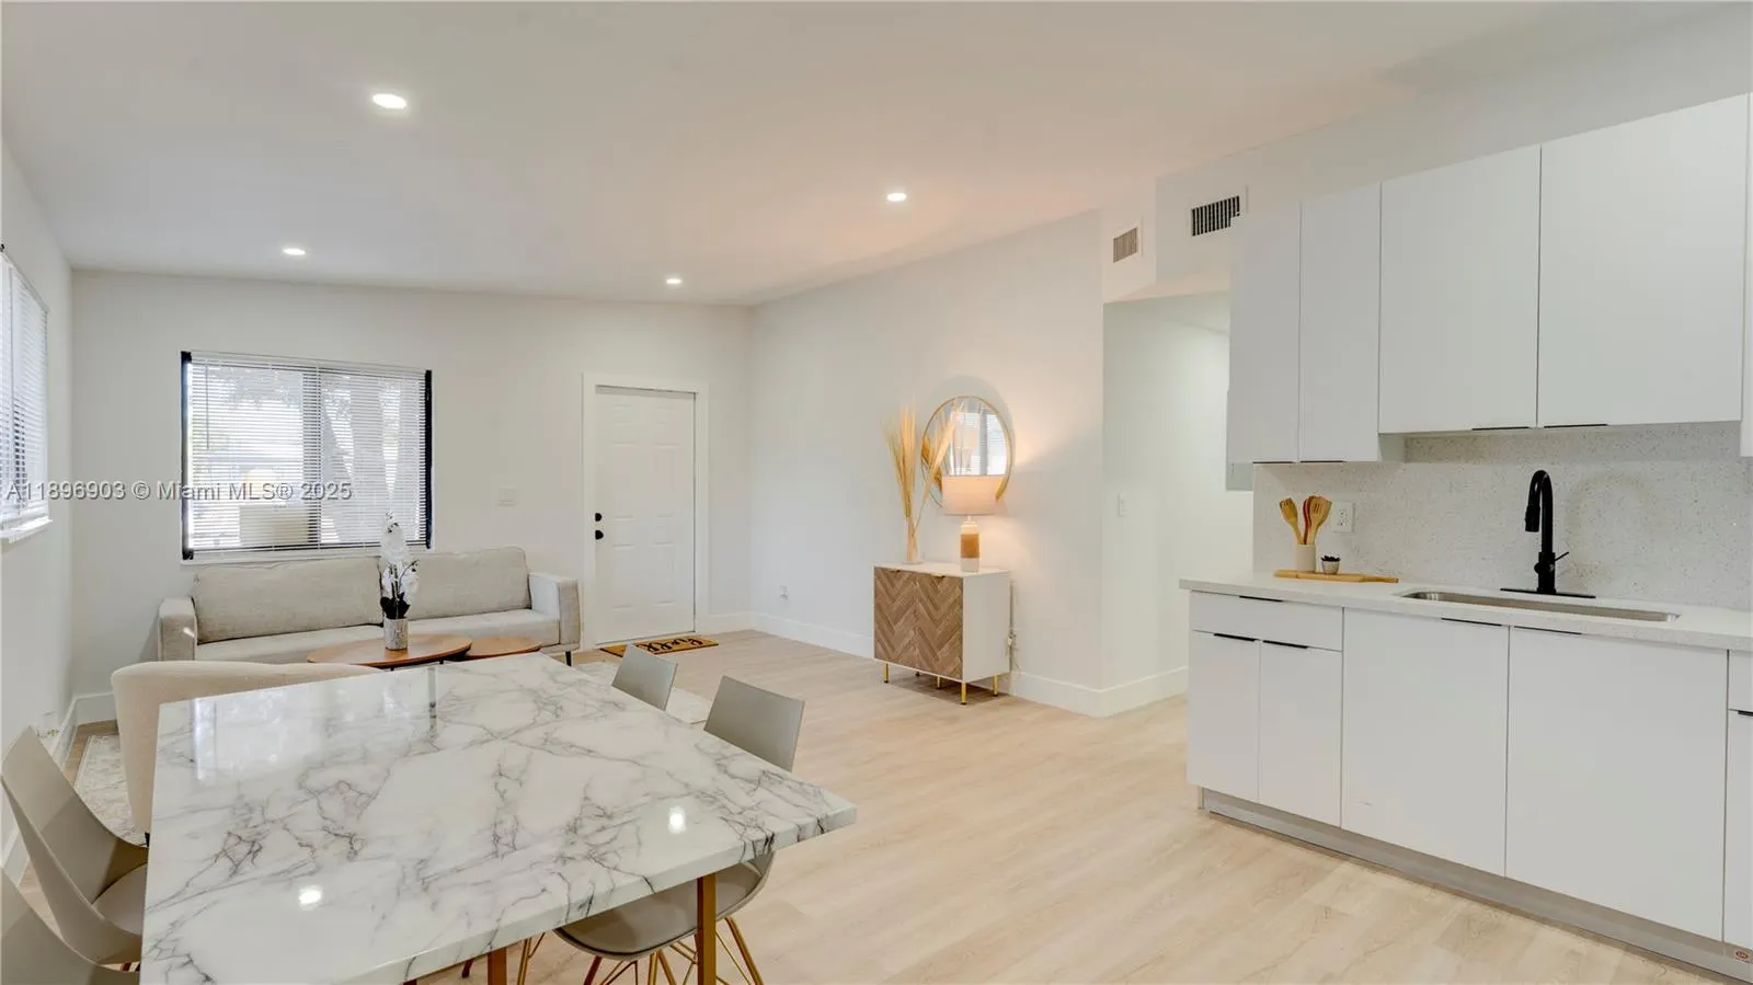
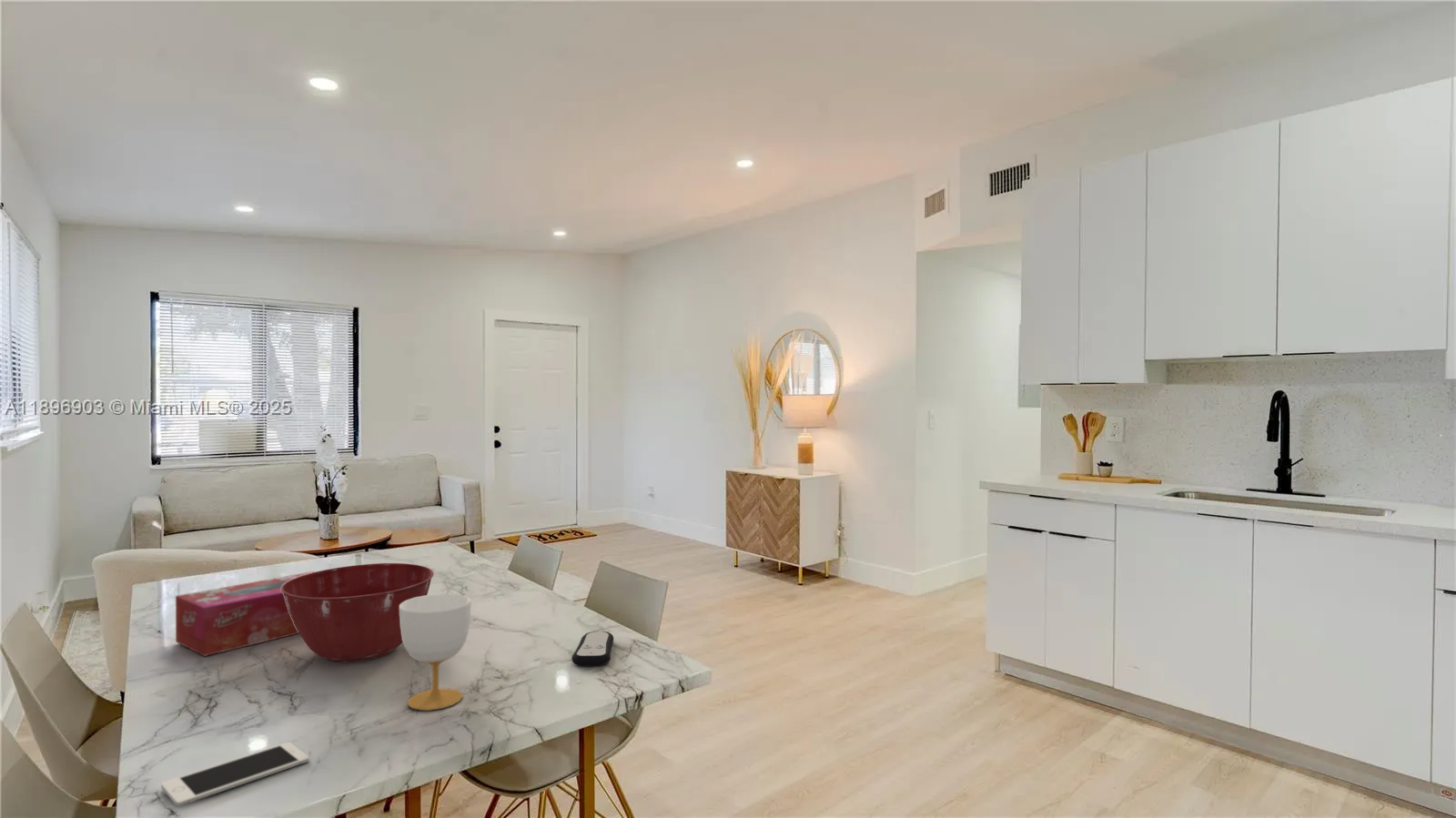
+ tissue box (264, 610)
+ cell phone (238, 772)
+ cup (435, 651)
+ mixing bowl (359, 614)
+ remote control (594, 647)
